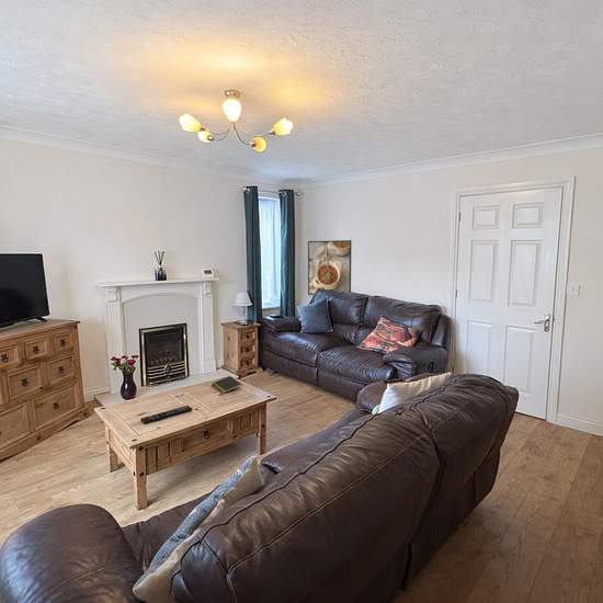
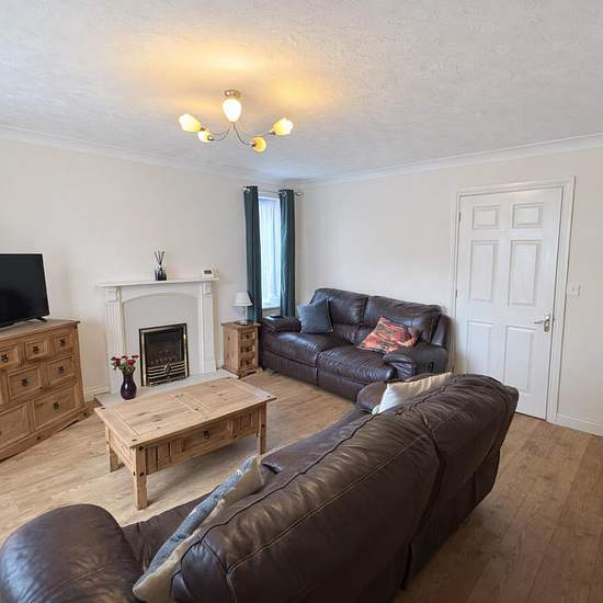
- notepad (226, 384)
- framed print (328, 269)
- remote control (167, 413)
